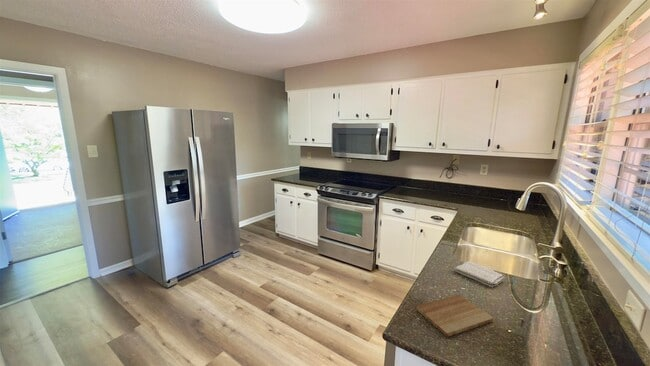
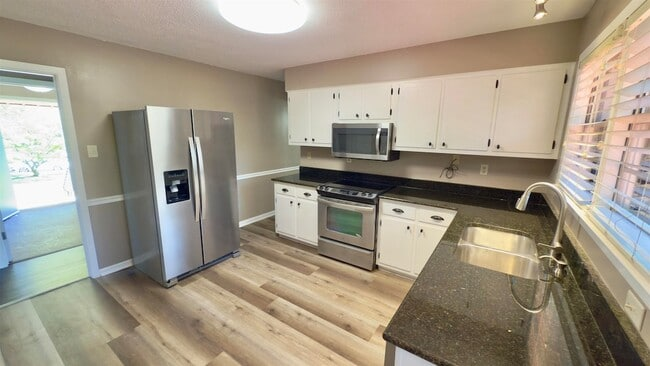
- washcloth (478, 273)
- cutting board (453, 313)
